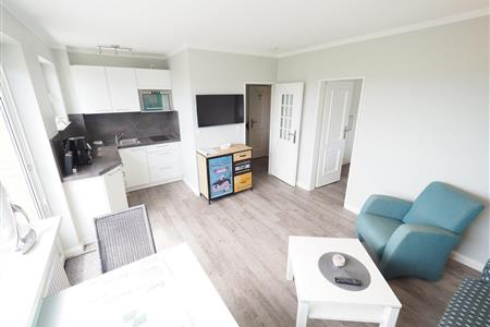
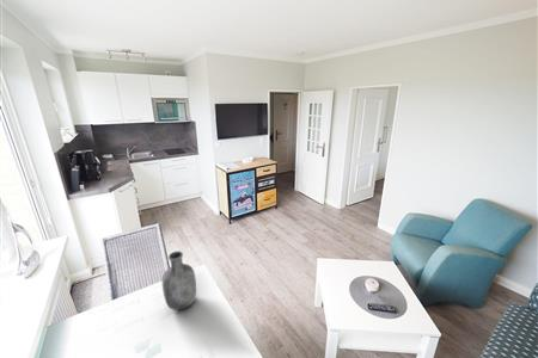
+ vase (178, 279)
